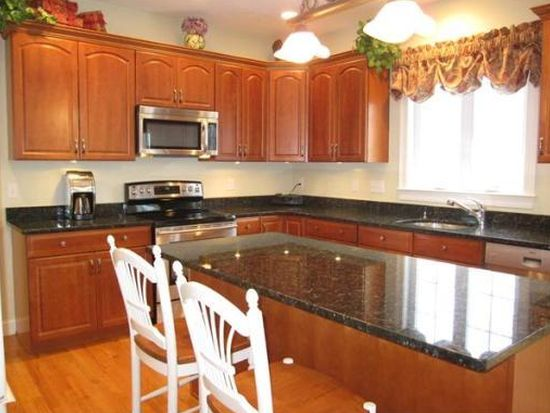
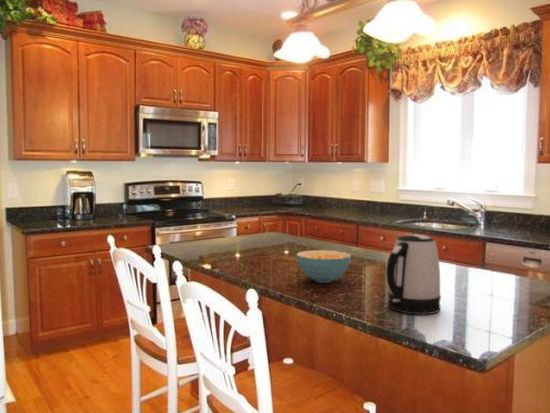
+ cereal bowl (323, 267)
+ kettle (410, 272)
